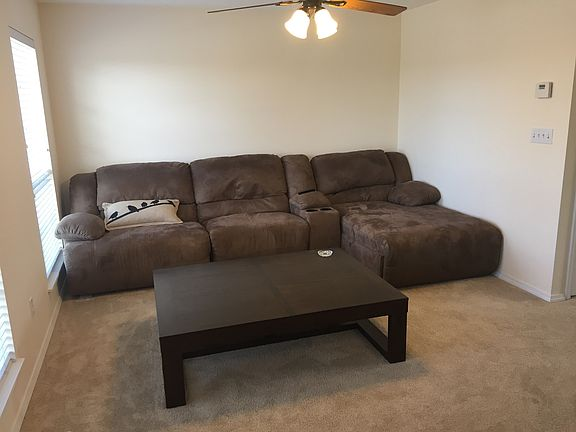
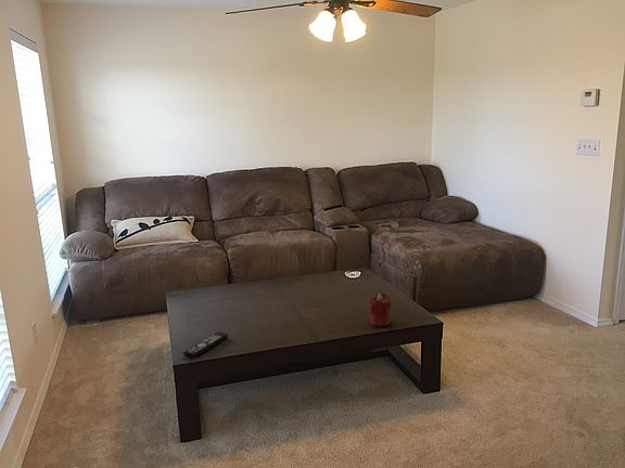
+ remote control (206, 344)
+ candle (380, 308)
